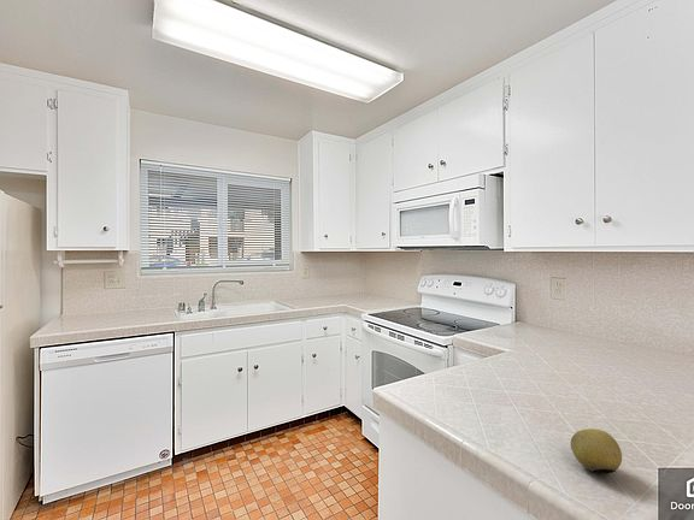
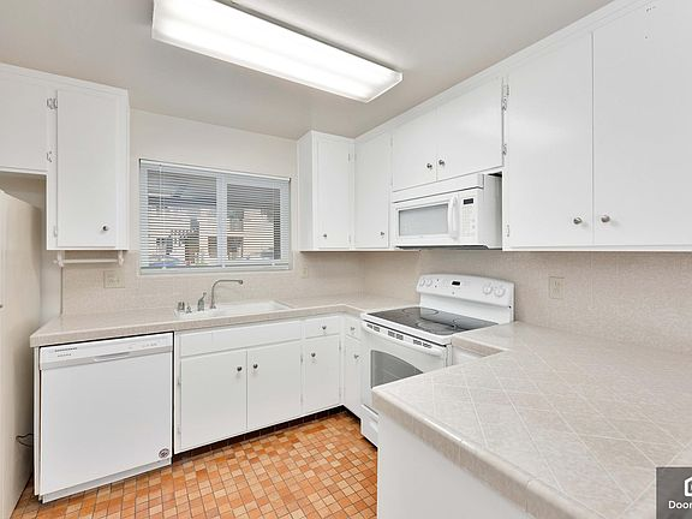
- fruit (595, 449)
